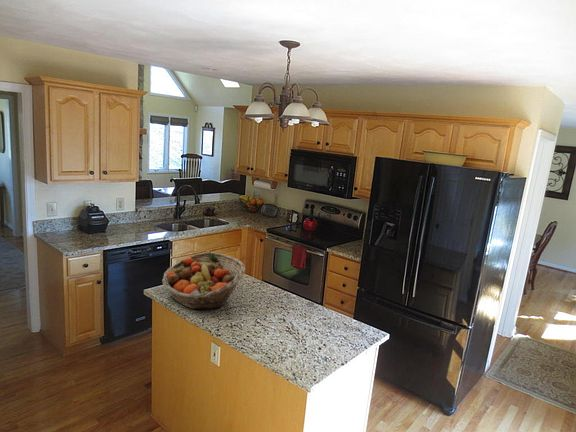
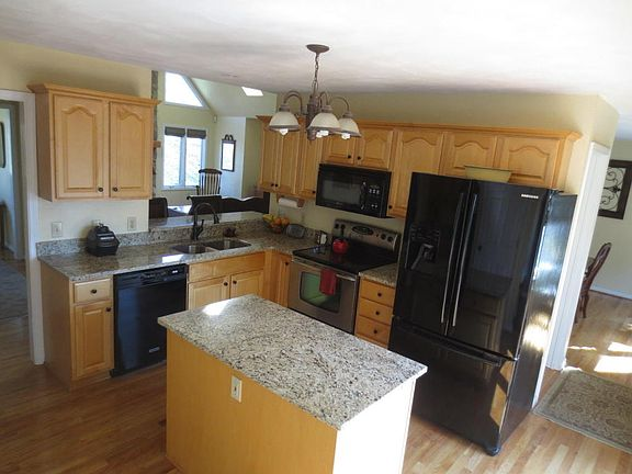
- fruit basket (203, 279)
